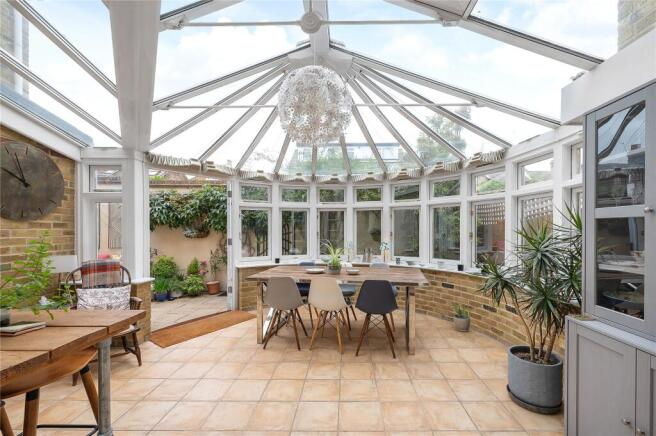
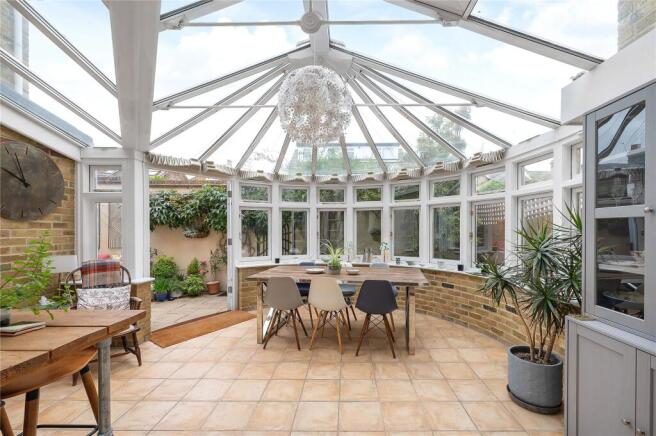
- potted plant (461, 315)
